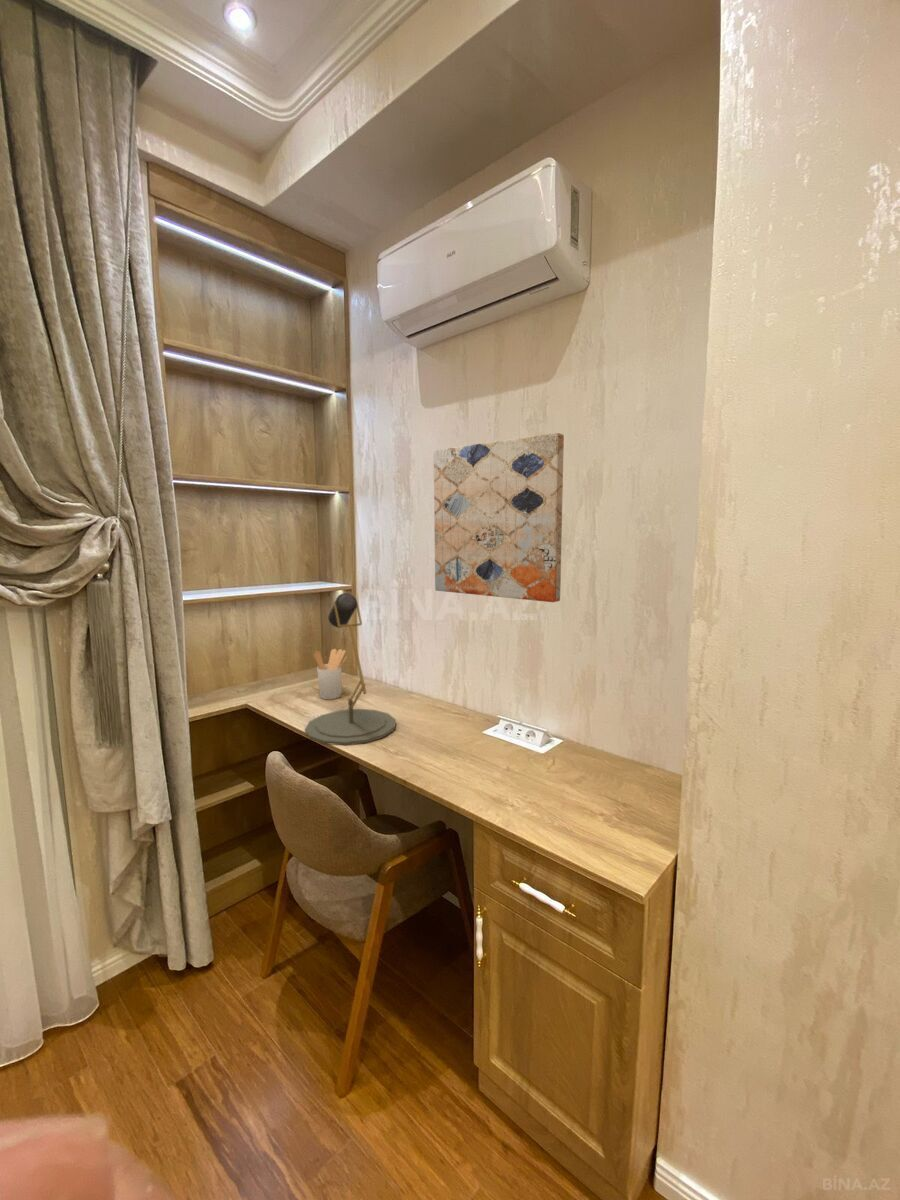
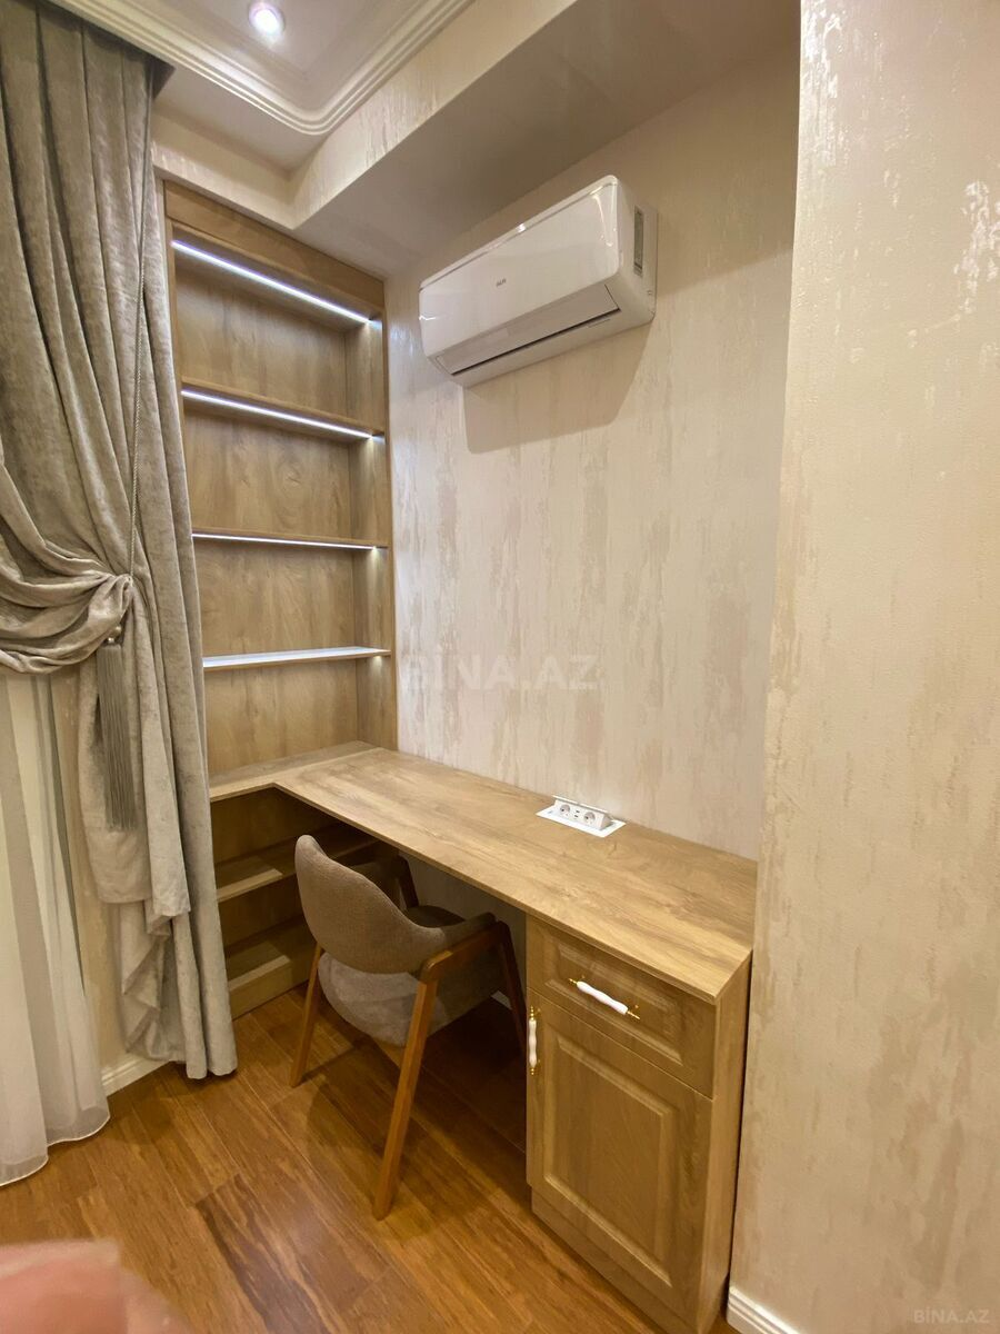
- utensil holder (332, 672)
- desk lamp (356, 661)
- wall art (492, 520)
